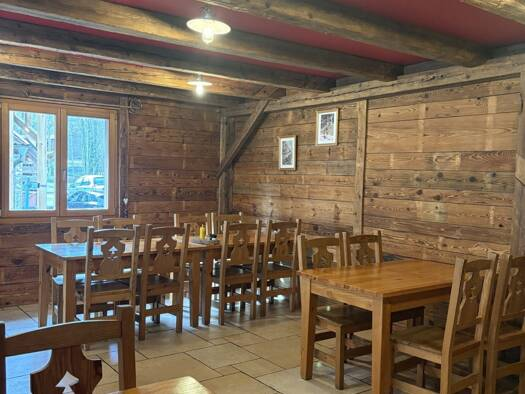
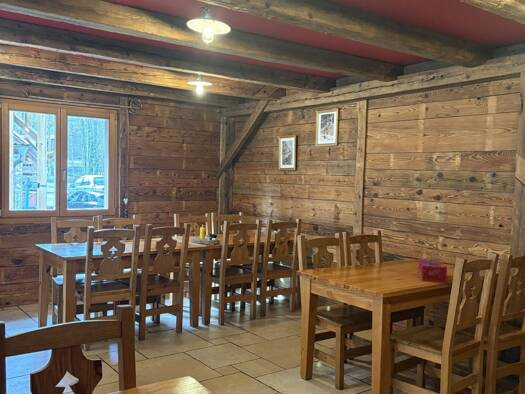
+ tissue box (431, 270)
